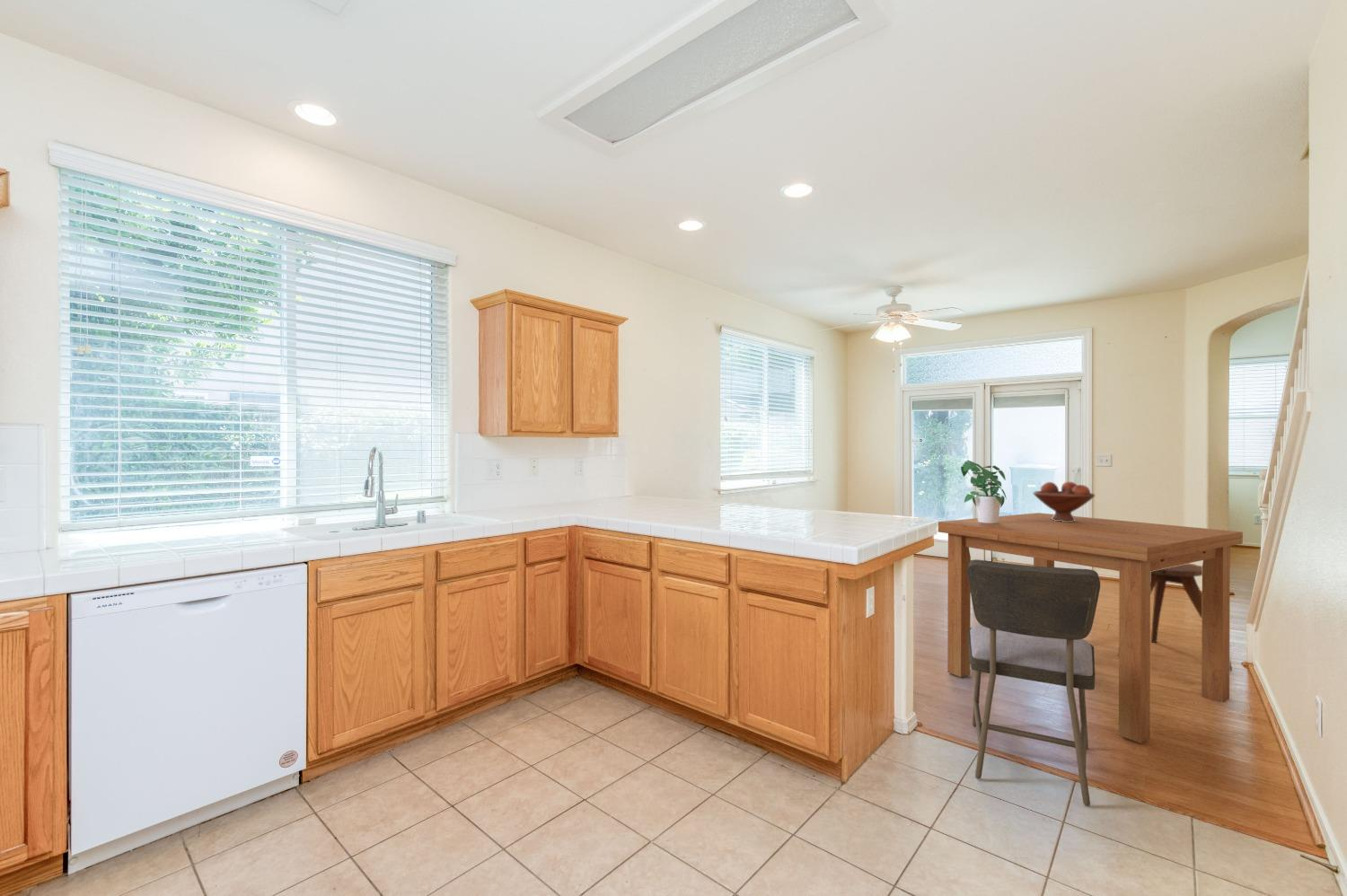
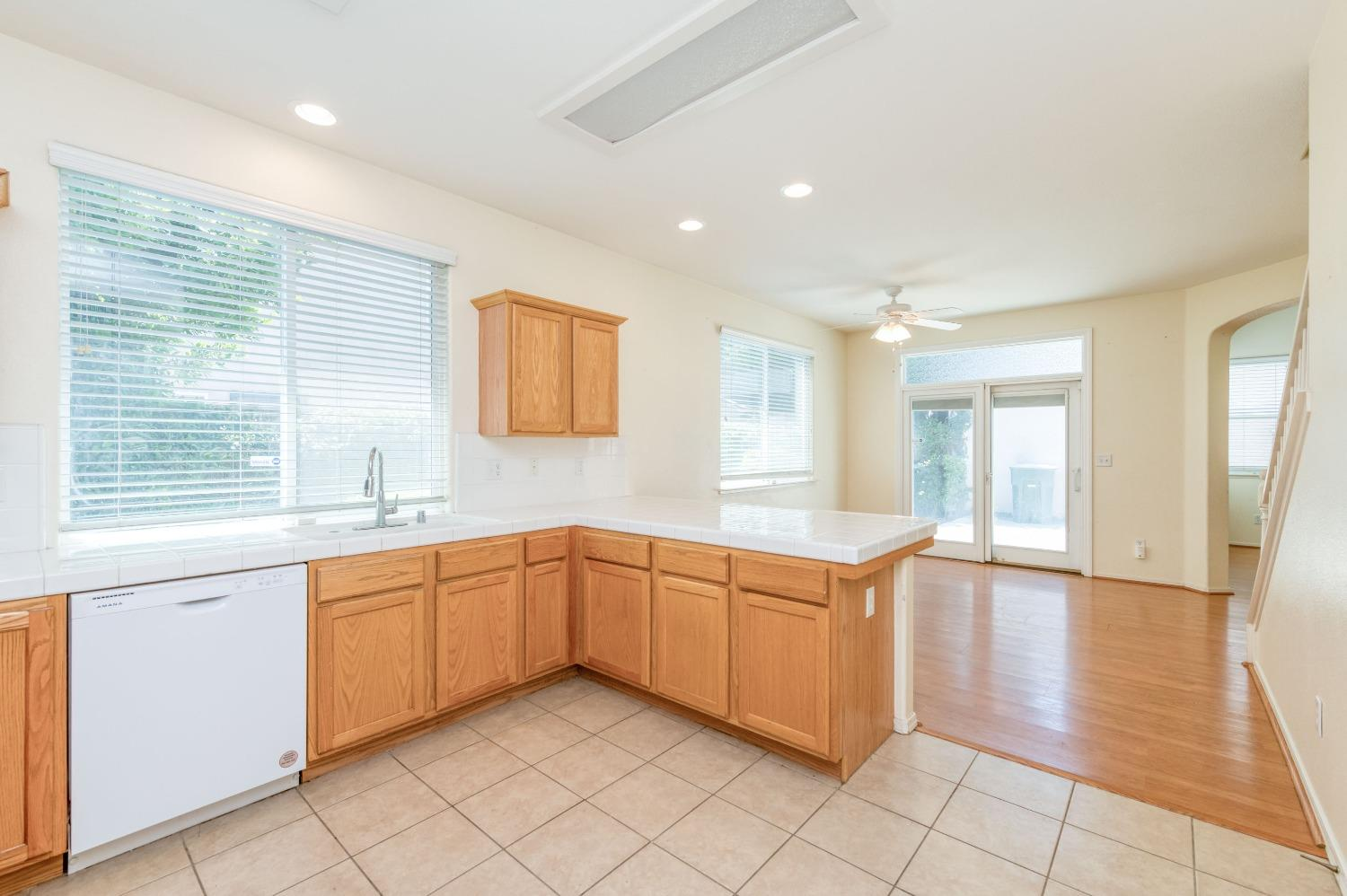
- dining chair (1029, 658)
- dining table (1119, 605)
- fruit bowl (1062, 501)
- potted plant (982, 490)
- stool (1160, 611)
